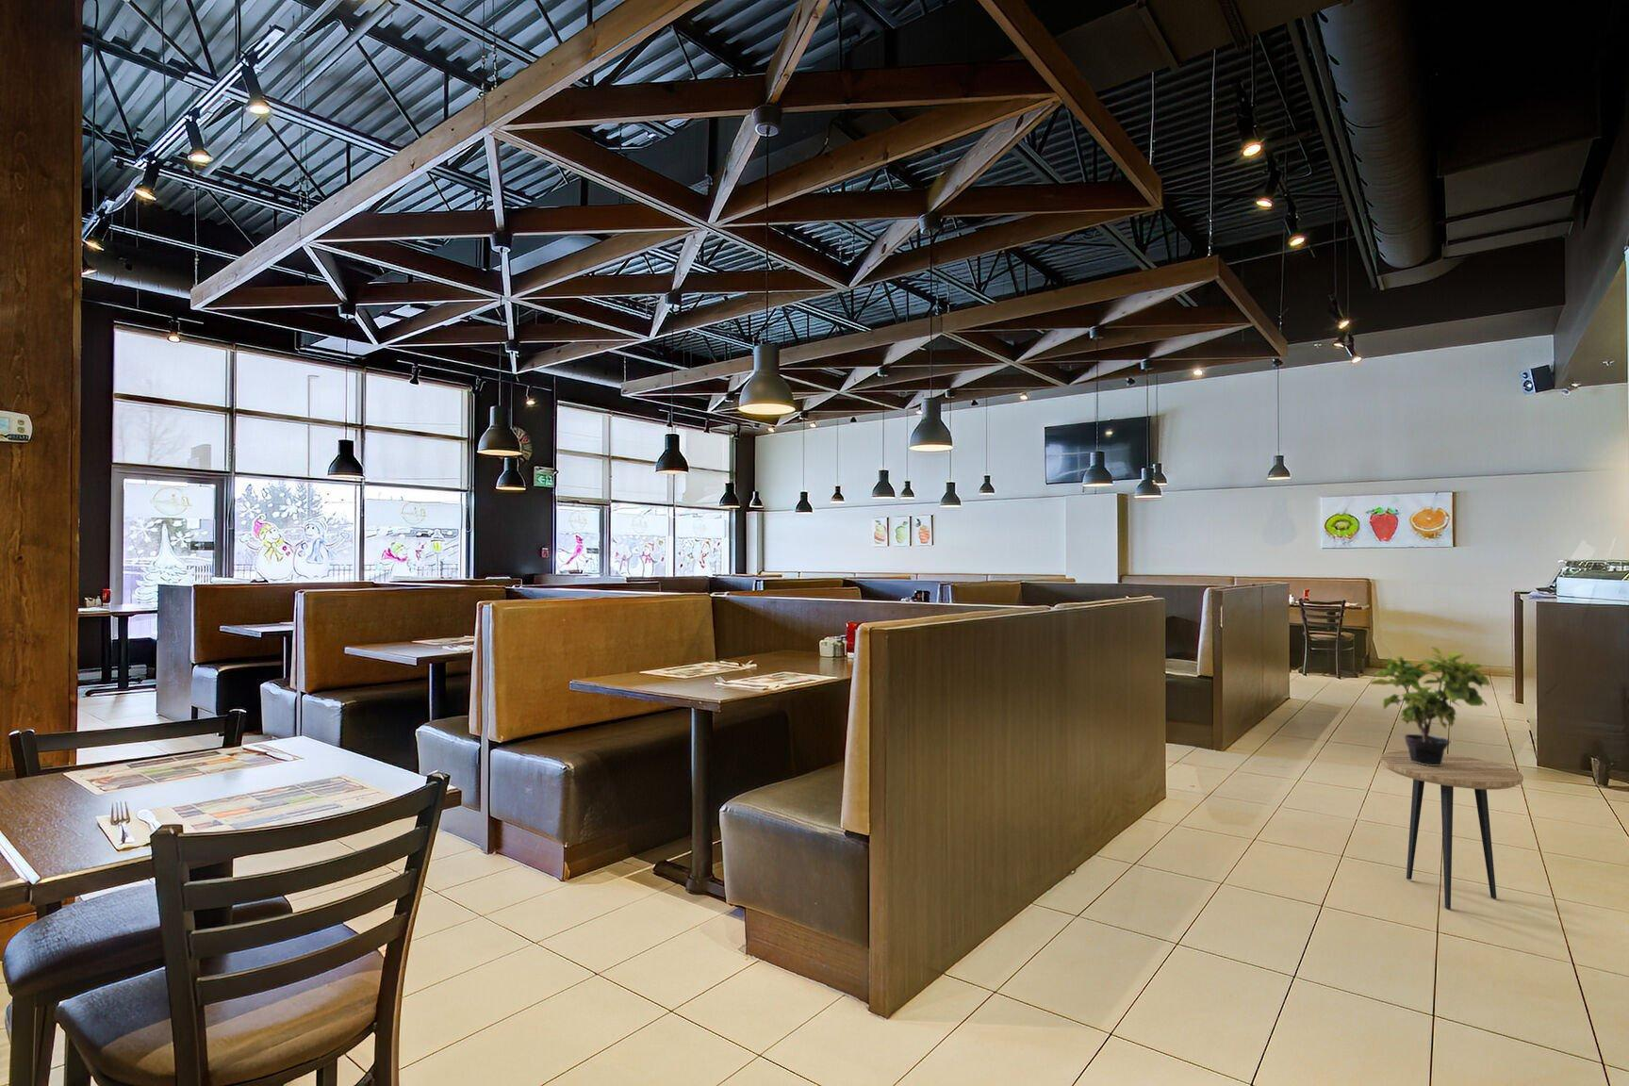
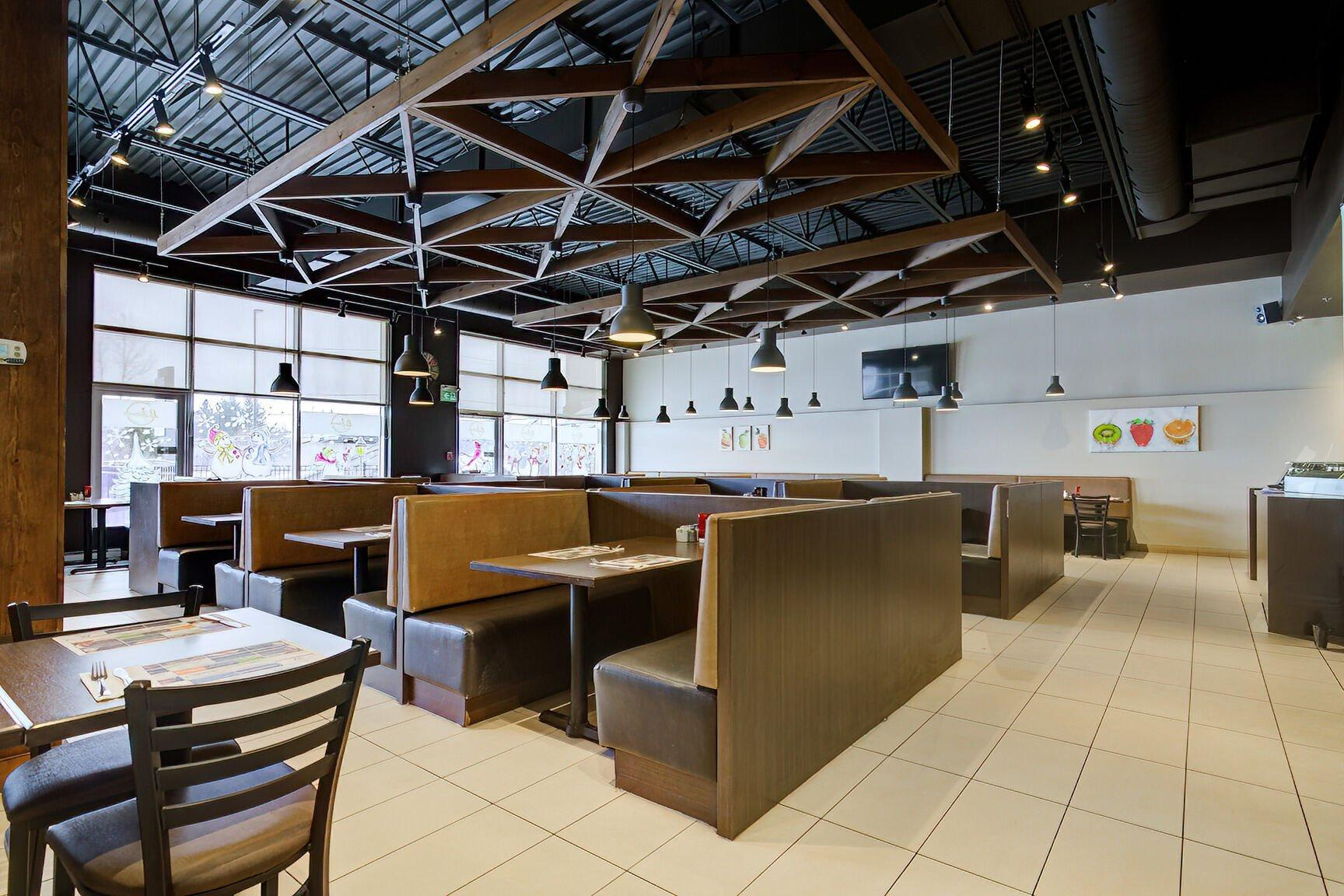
- side table (1448, 829)
- potted plant (1431, 704)
